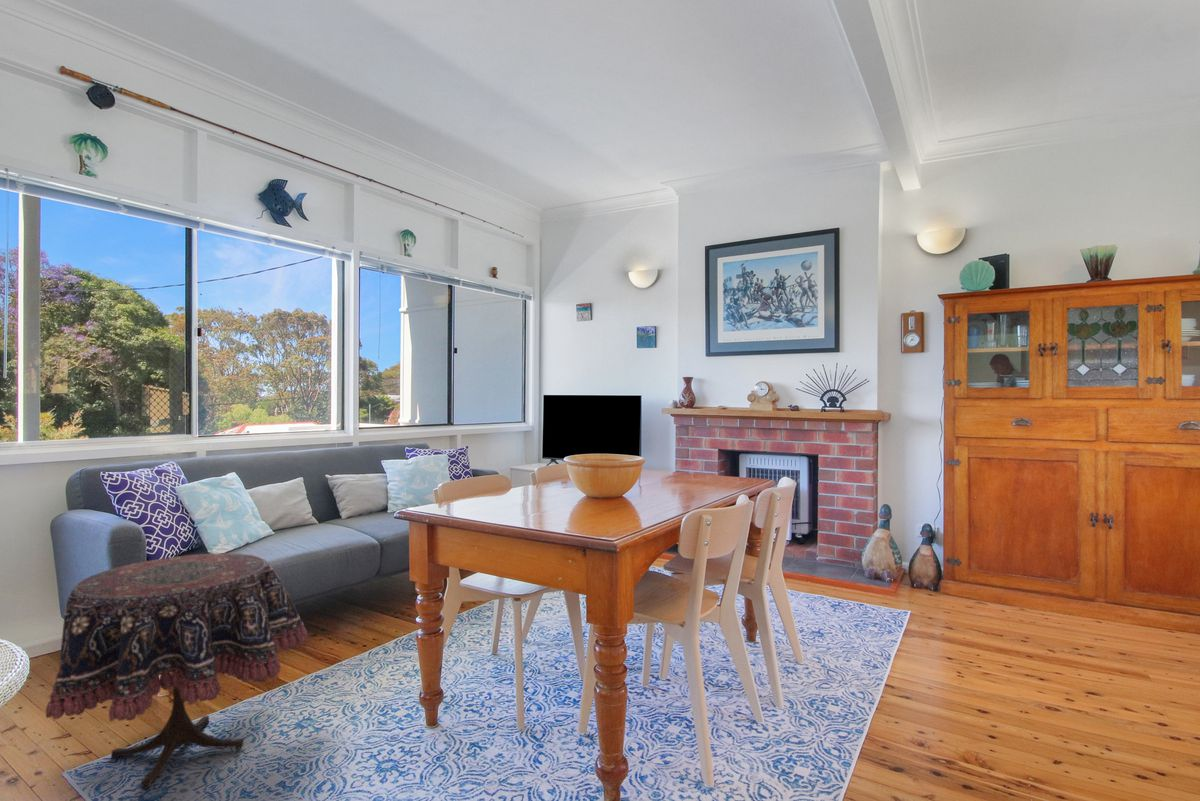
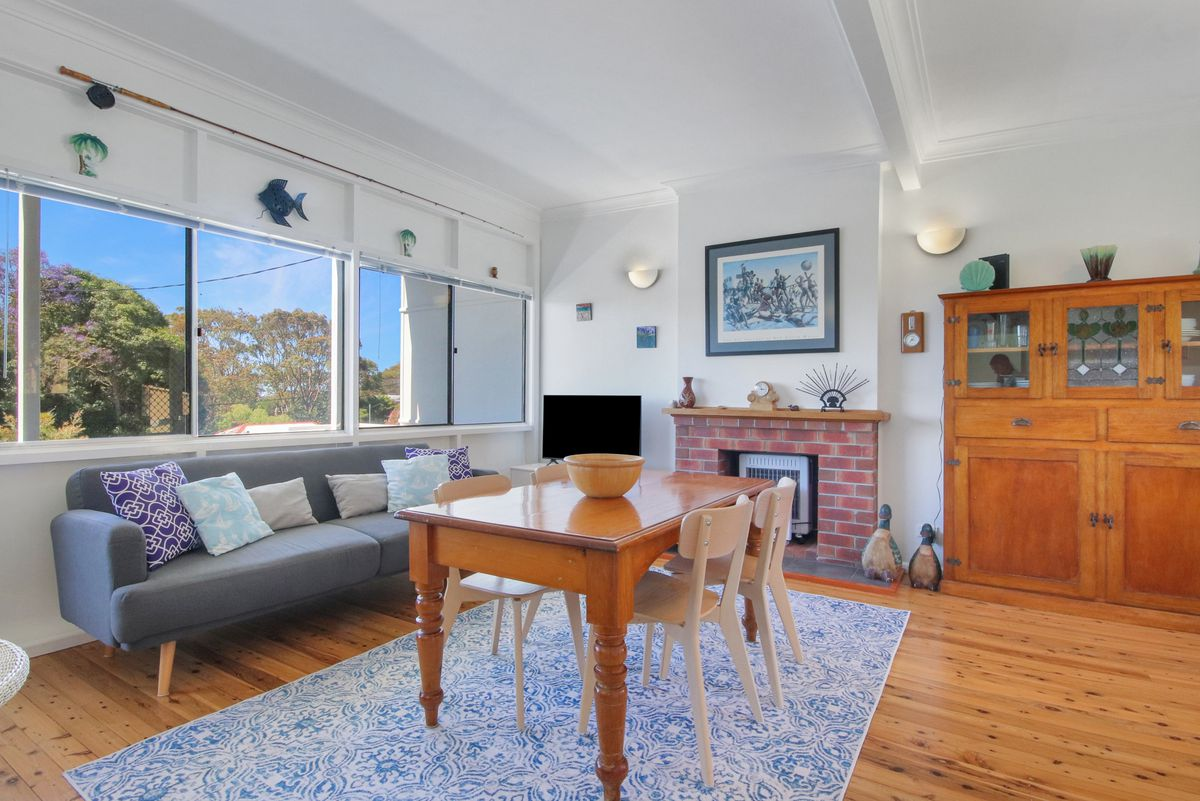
- side table (184, 659)
